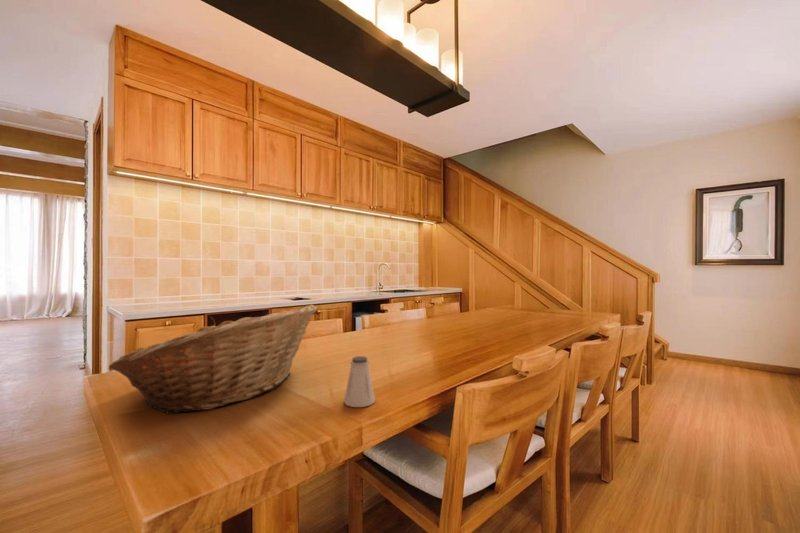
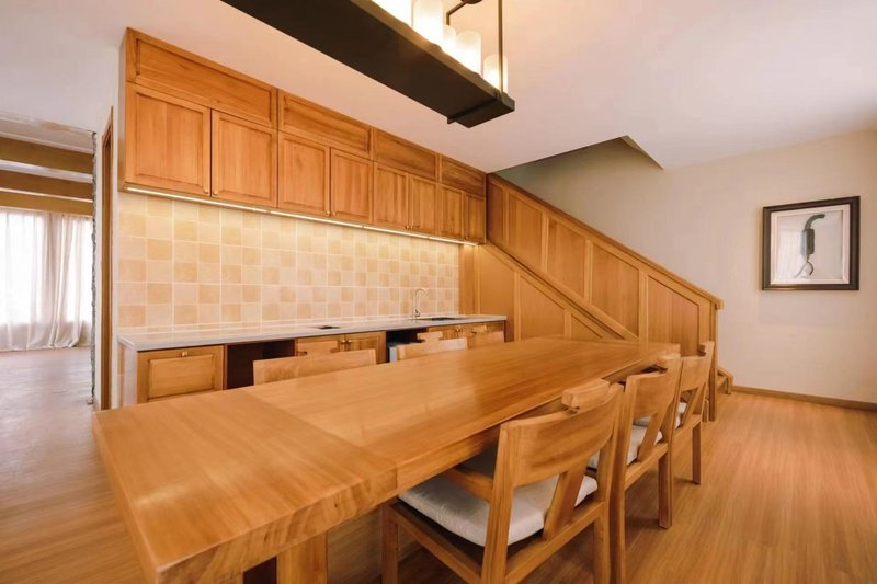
- saltshaker (359, 379)
- fruit basket (232, 346)
